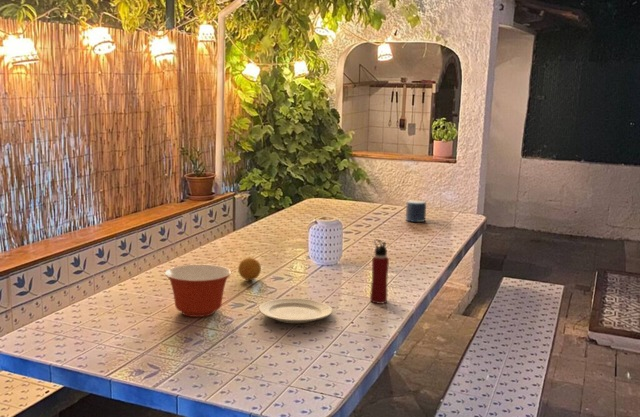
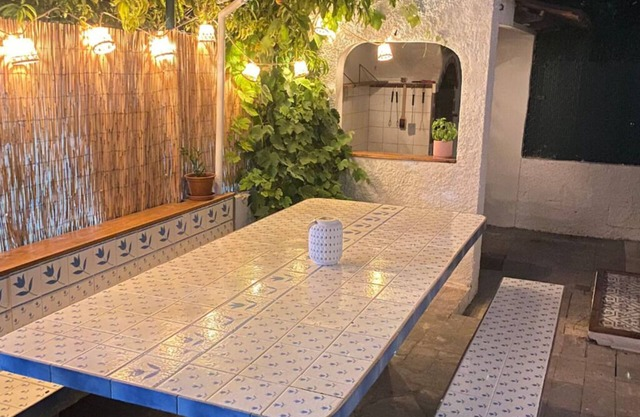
- candle (416, 211)
- mixing bowl (198, 292)
- water bottle (379, 271)
- chinaware (295, 311)
- fruit (249, 268)
